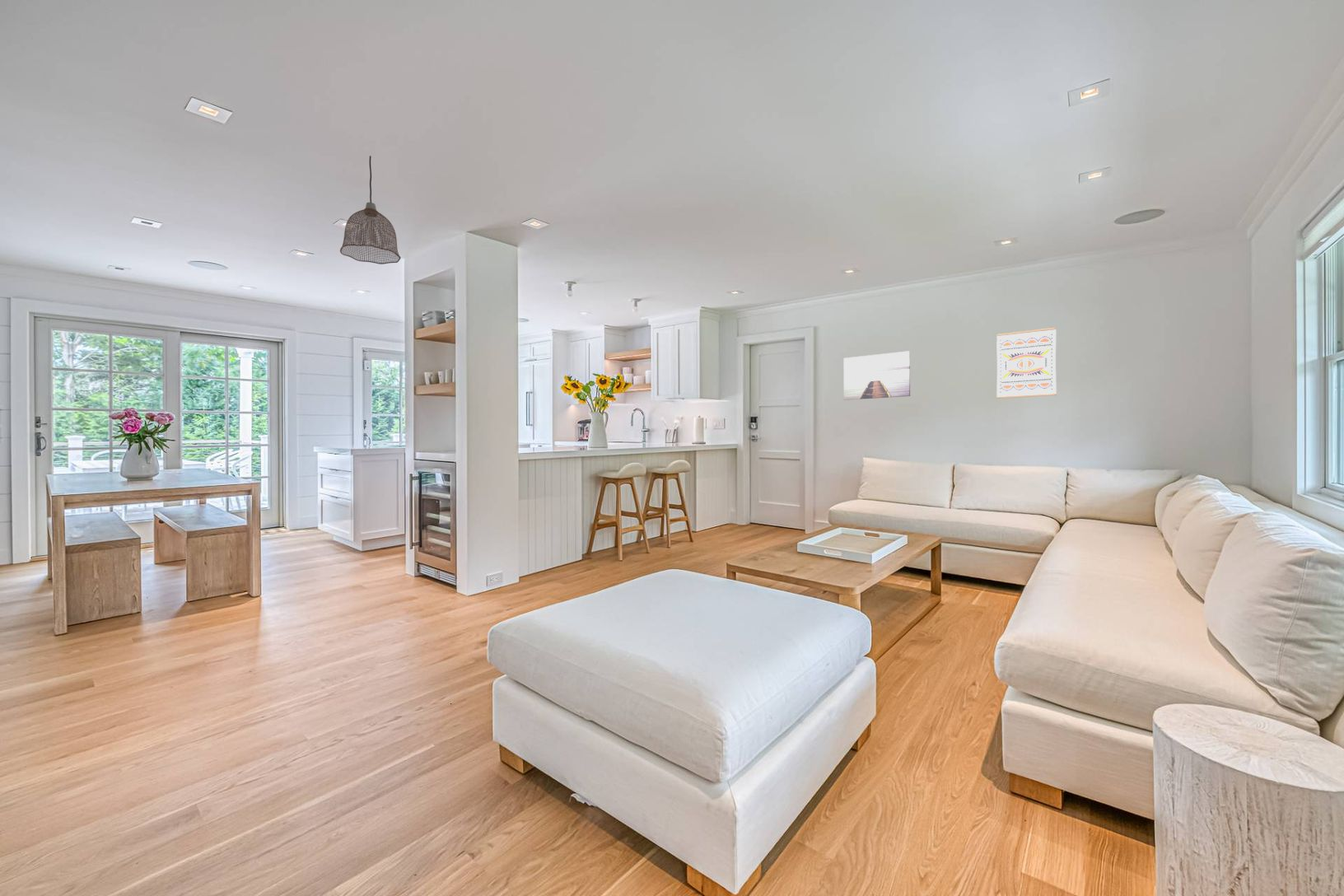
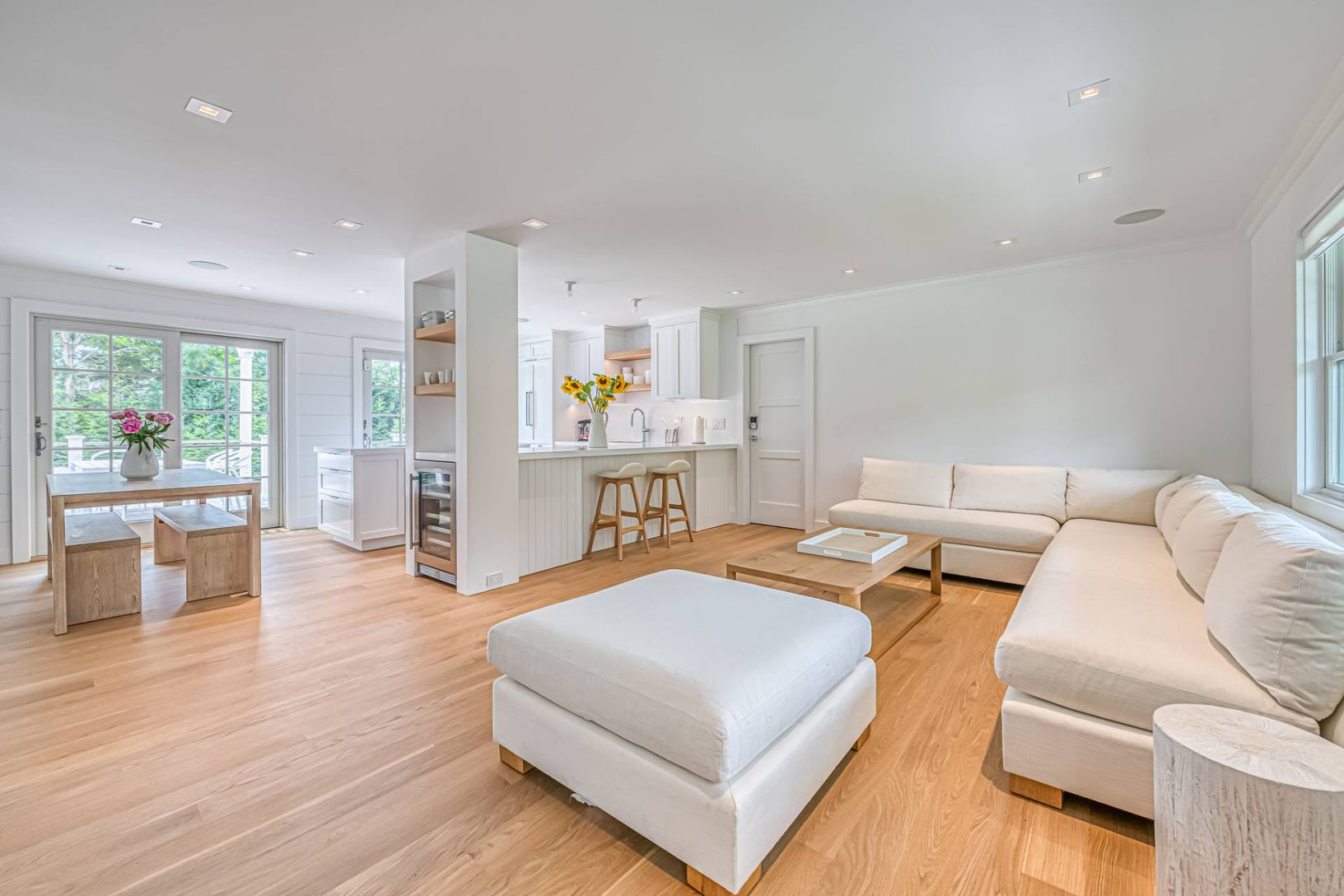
- pendant lamp (371, 205)
- wall art (1025, 363)
- wall art (875, 376)
